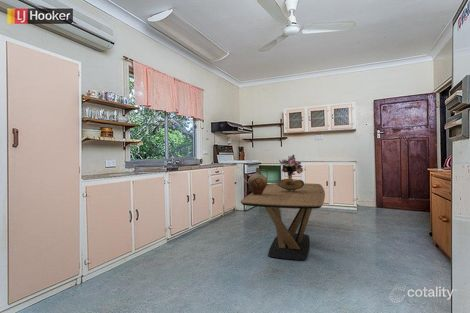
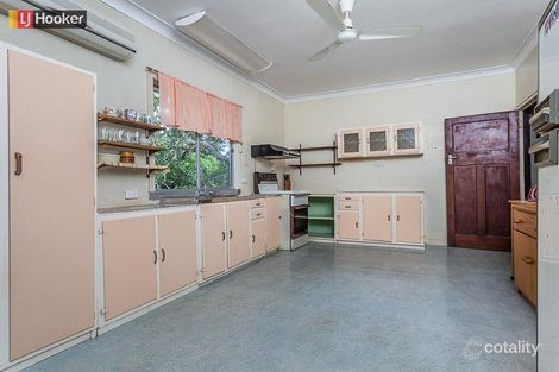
- ceramic jug (257, 180)
- bouquet (290, 172)
- dining table (294, 218)
